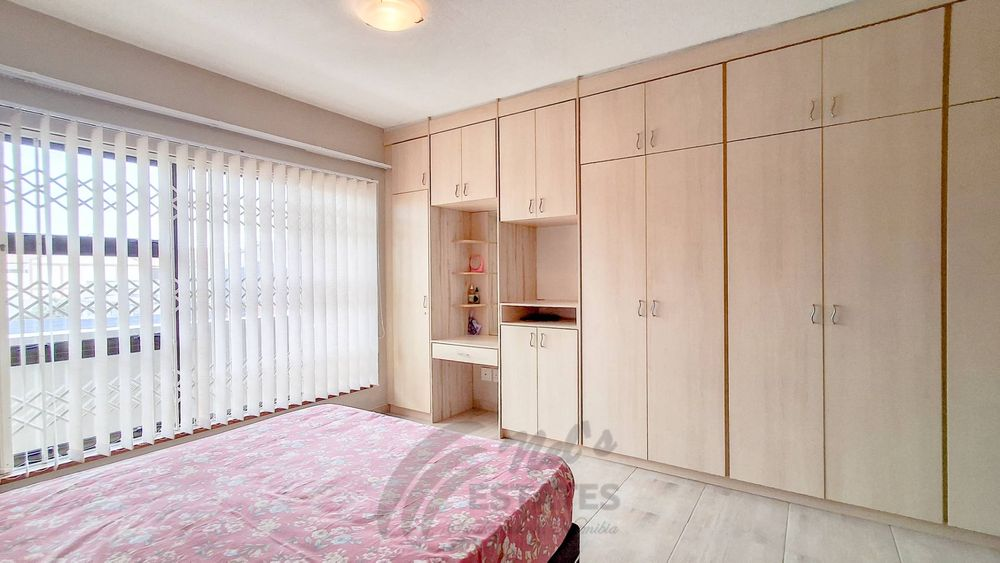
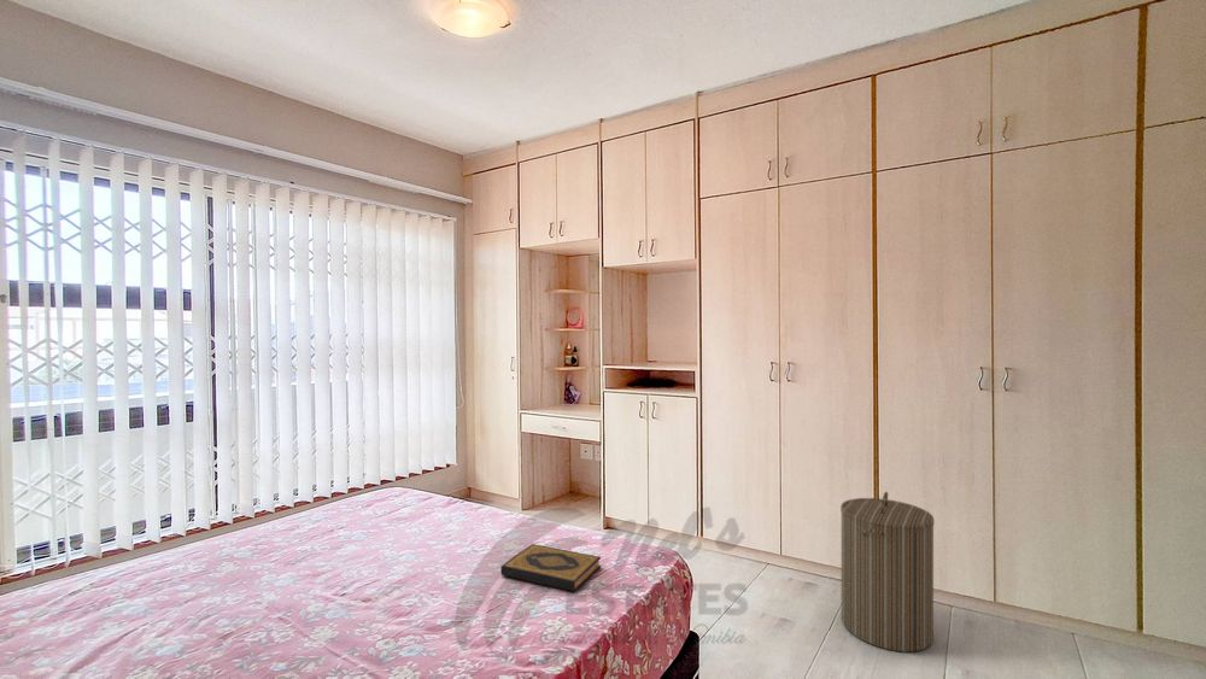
+ hardback book (551, 566)
+ laundry hamper (885, 560)
